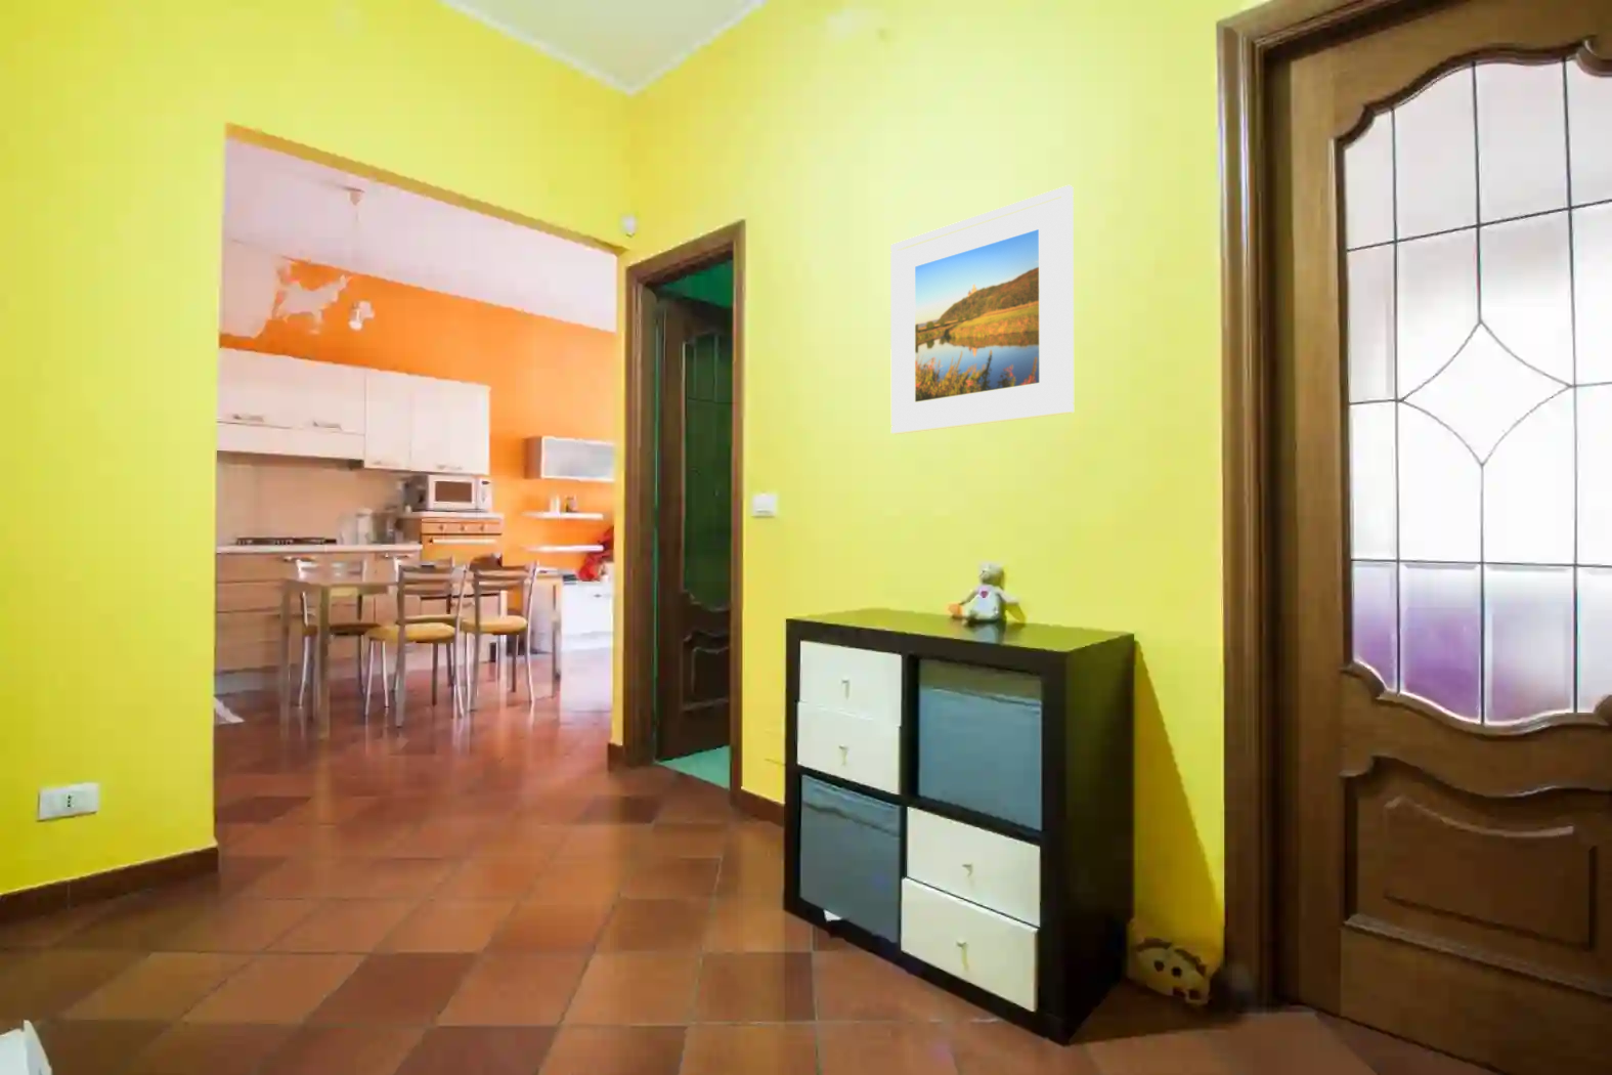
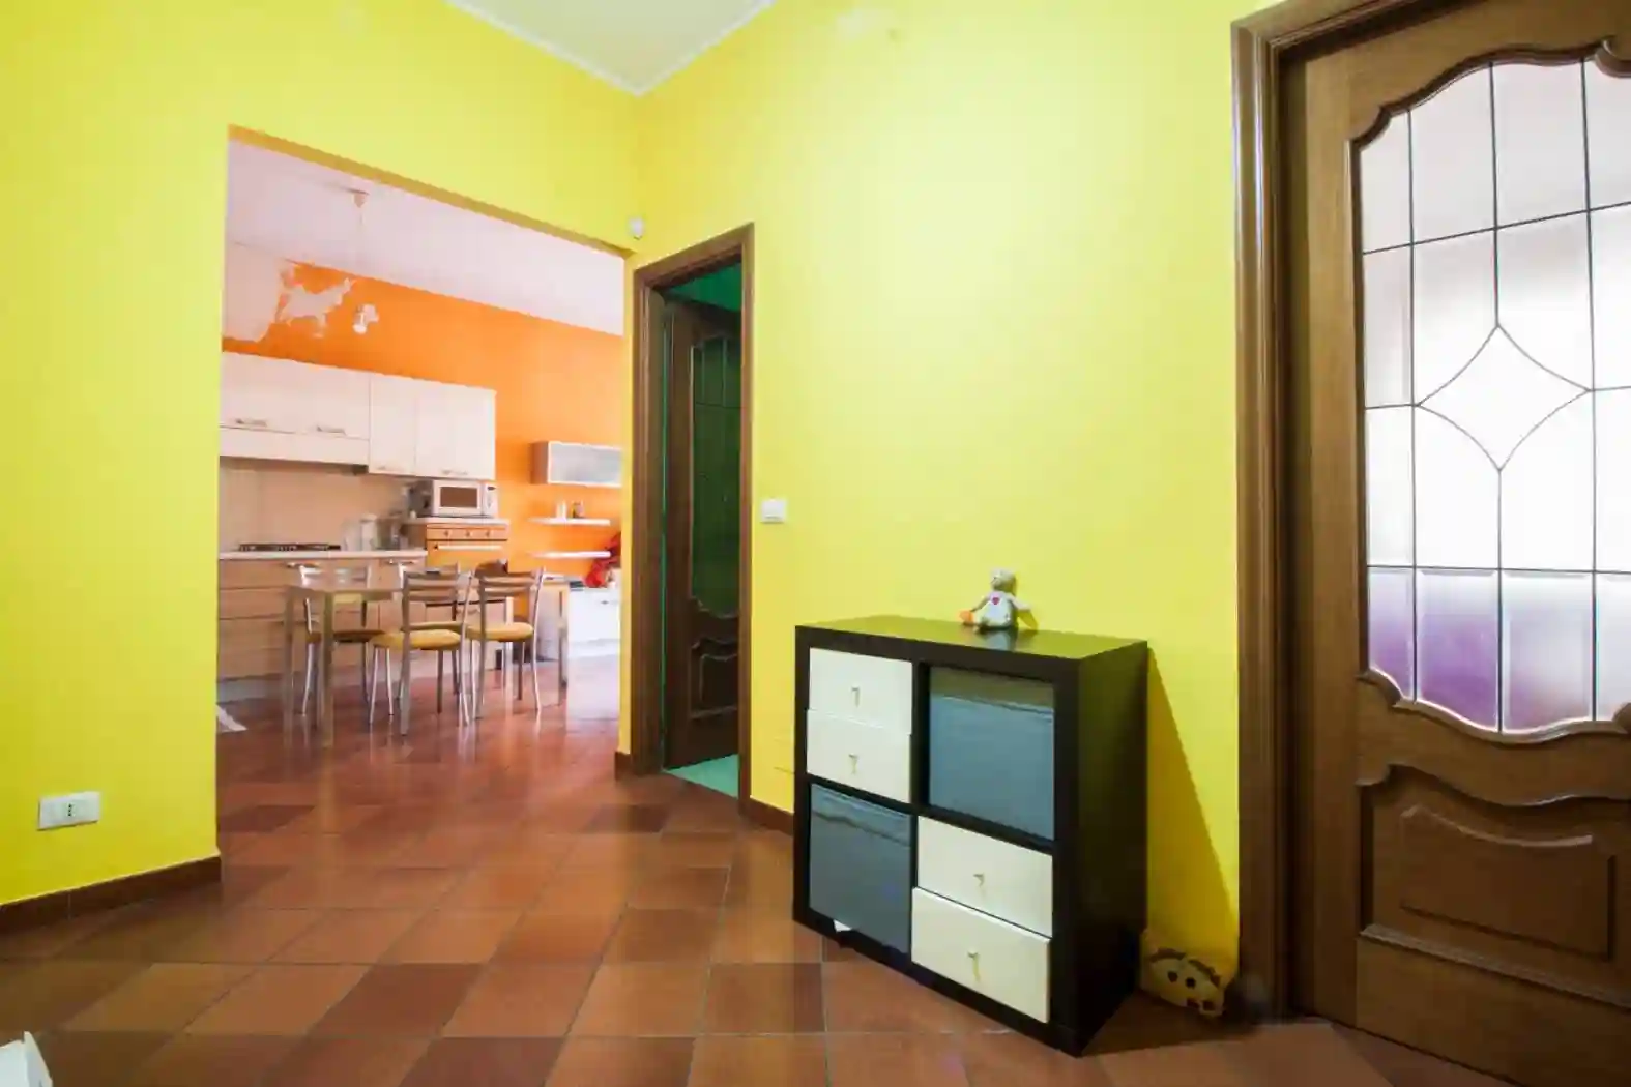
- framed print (974, 320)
